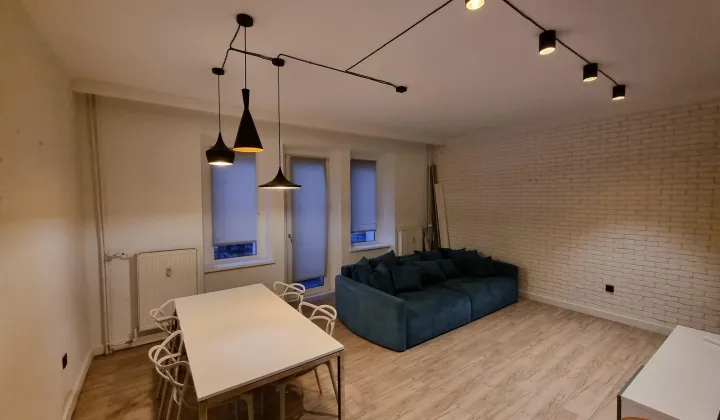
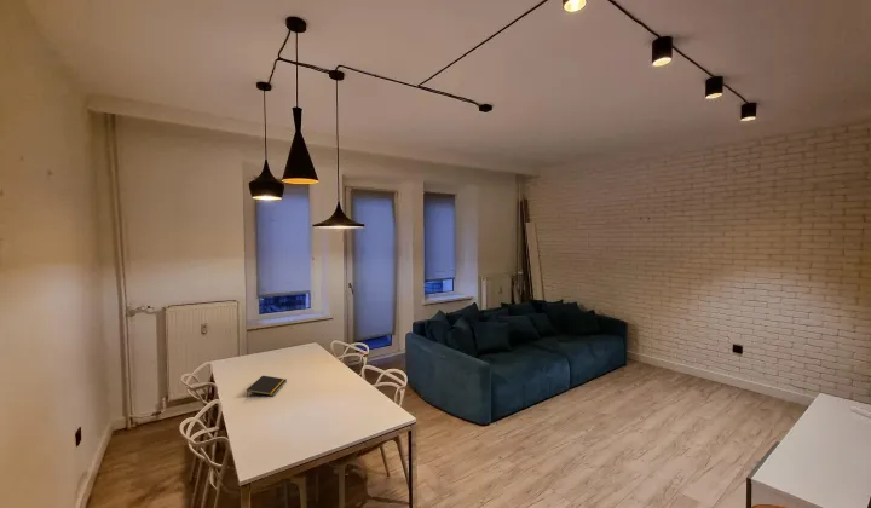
+ notepad (267, 385)
